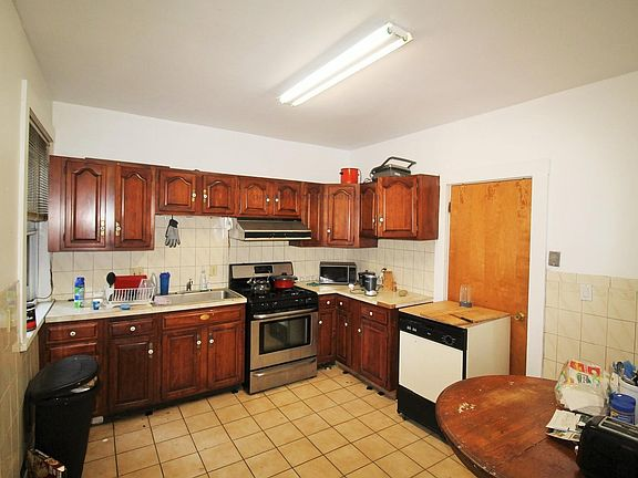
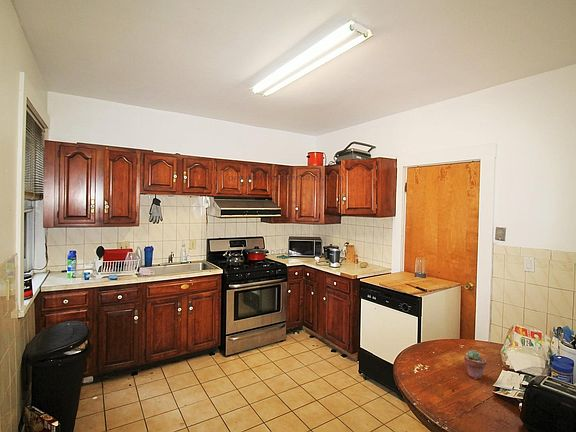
+ potted succulent (474, 363)
